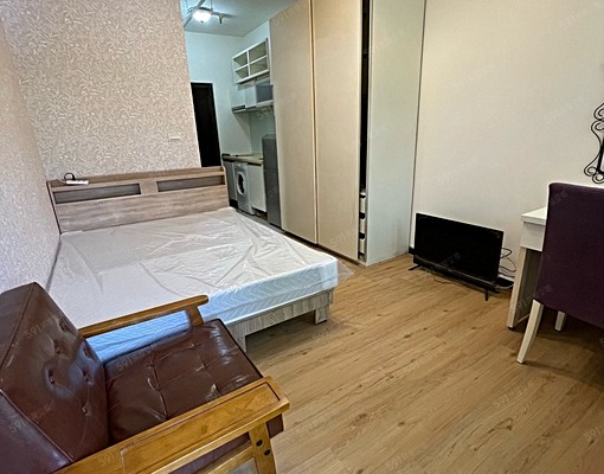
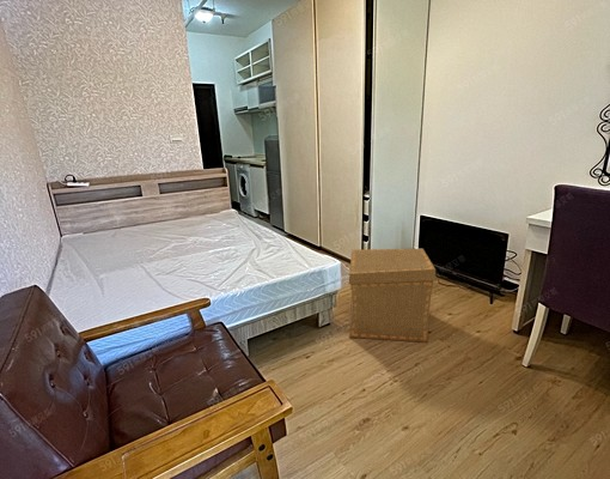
+ cardboard box (386, 289)
